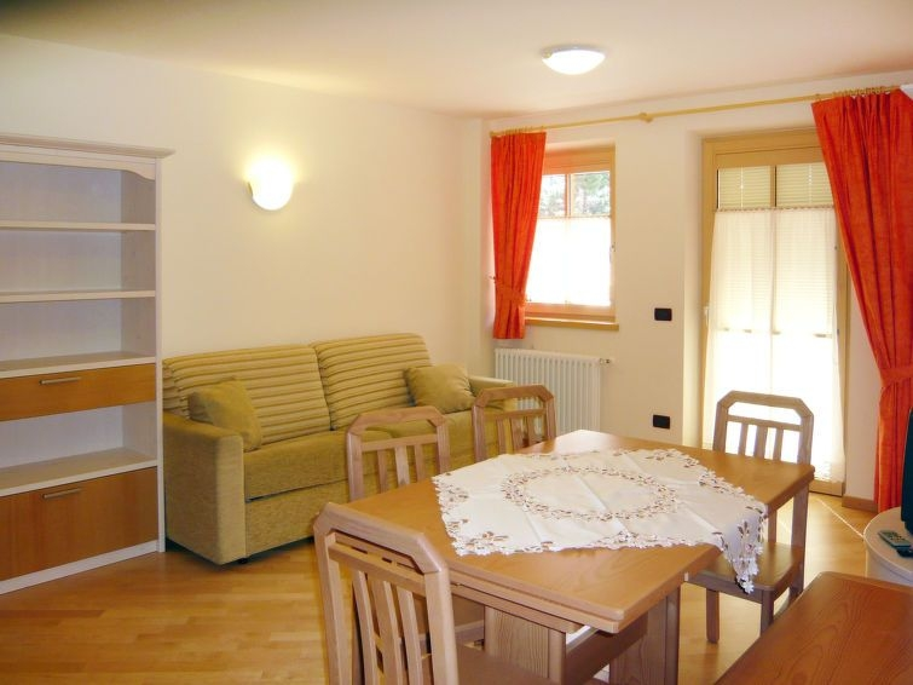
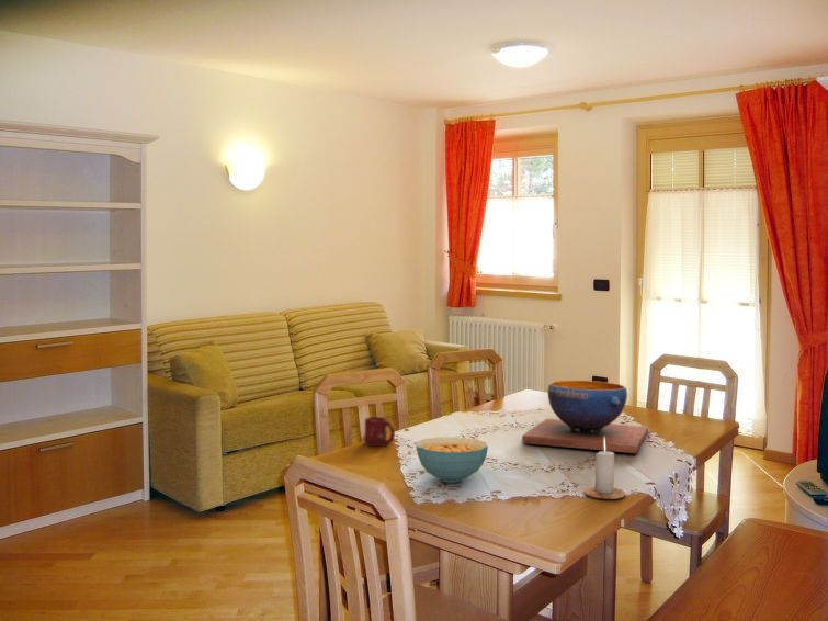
+ cup (379, 431)
+ candle (604, 464)
+ cereal bowl (451, 462)
+ decorative bowl (587, 410)
